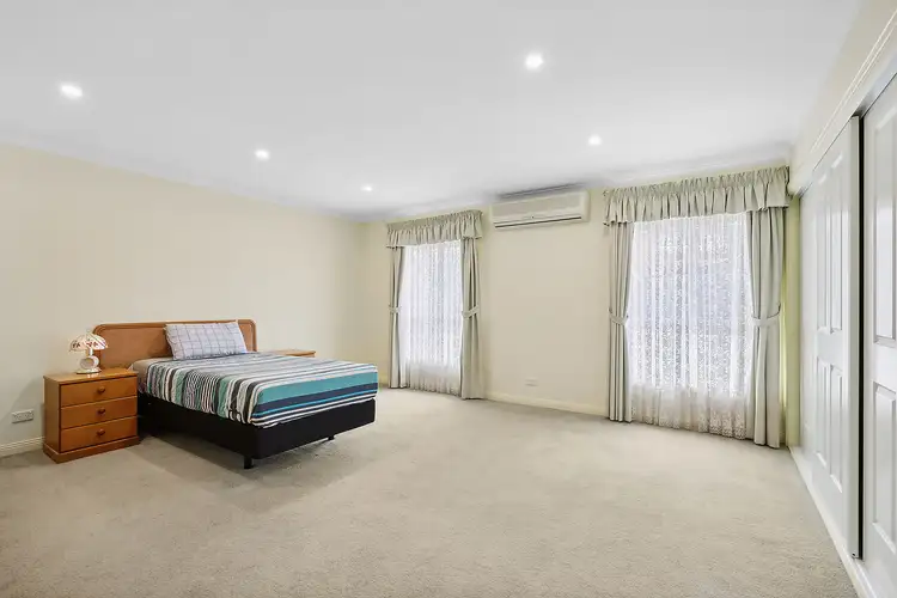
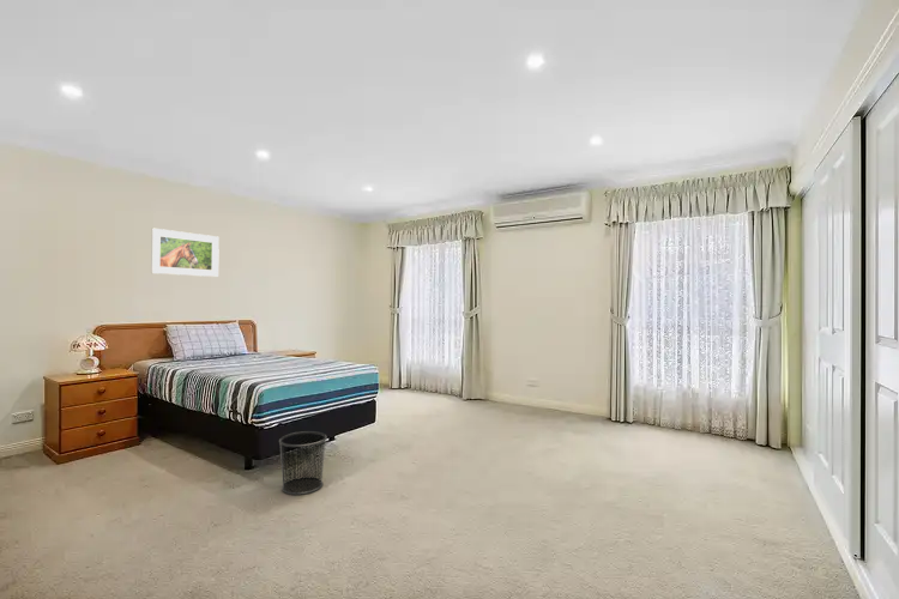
+ waste bin (302, 461)
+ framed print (186, 254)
